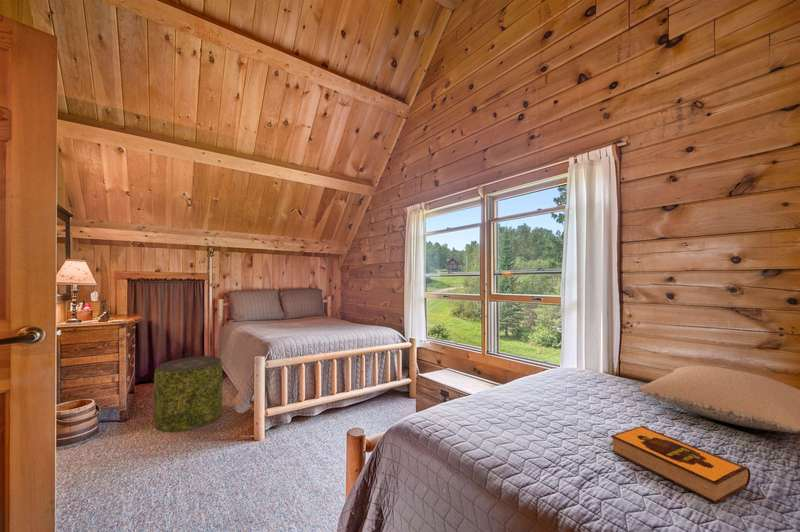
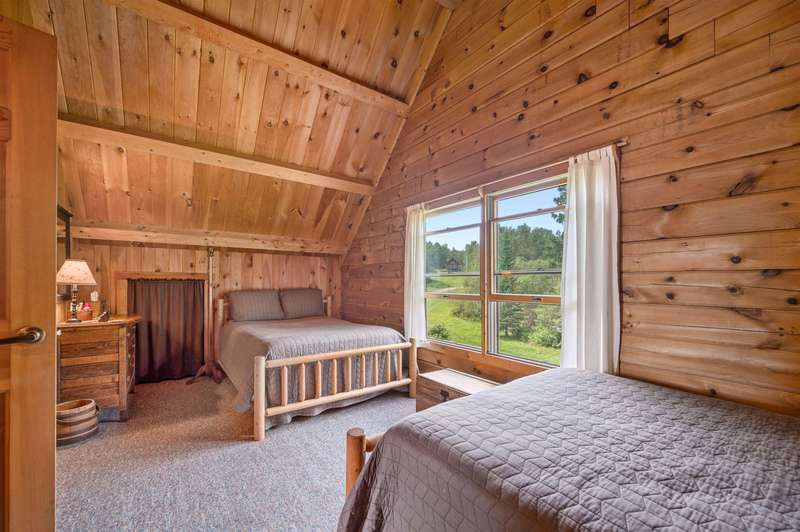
- pillow (724, 394)
- pouf (189, 391)
- hardback book (675, 458)
